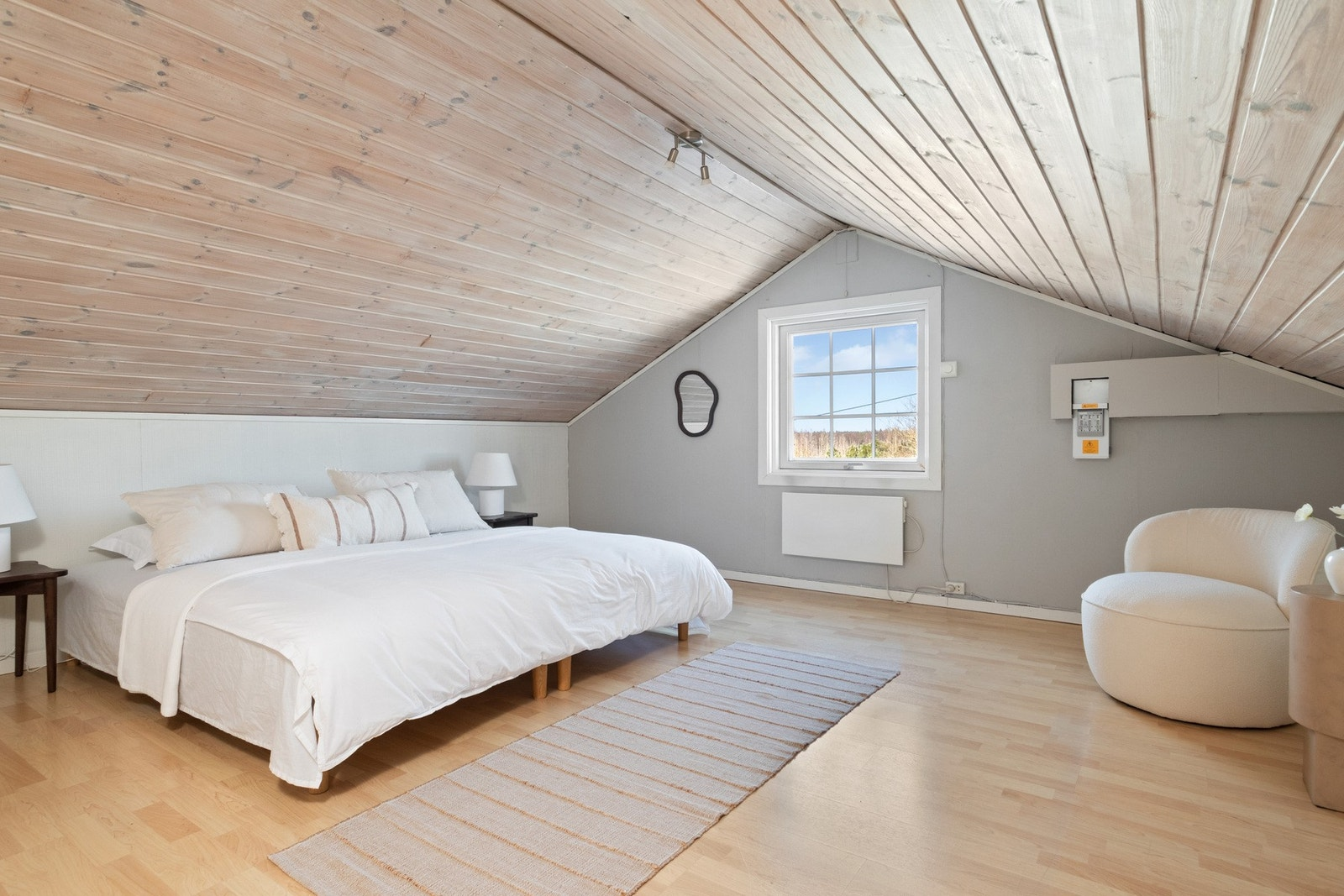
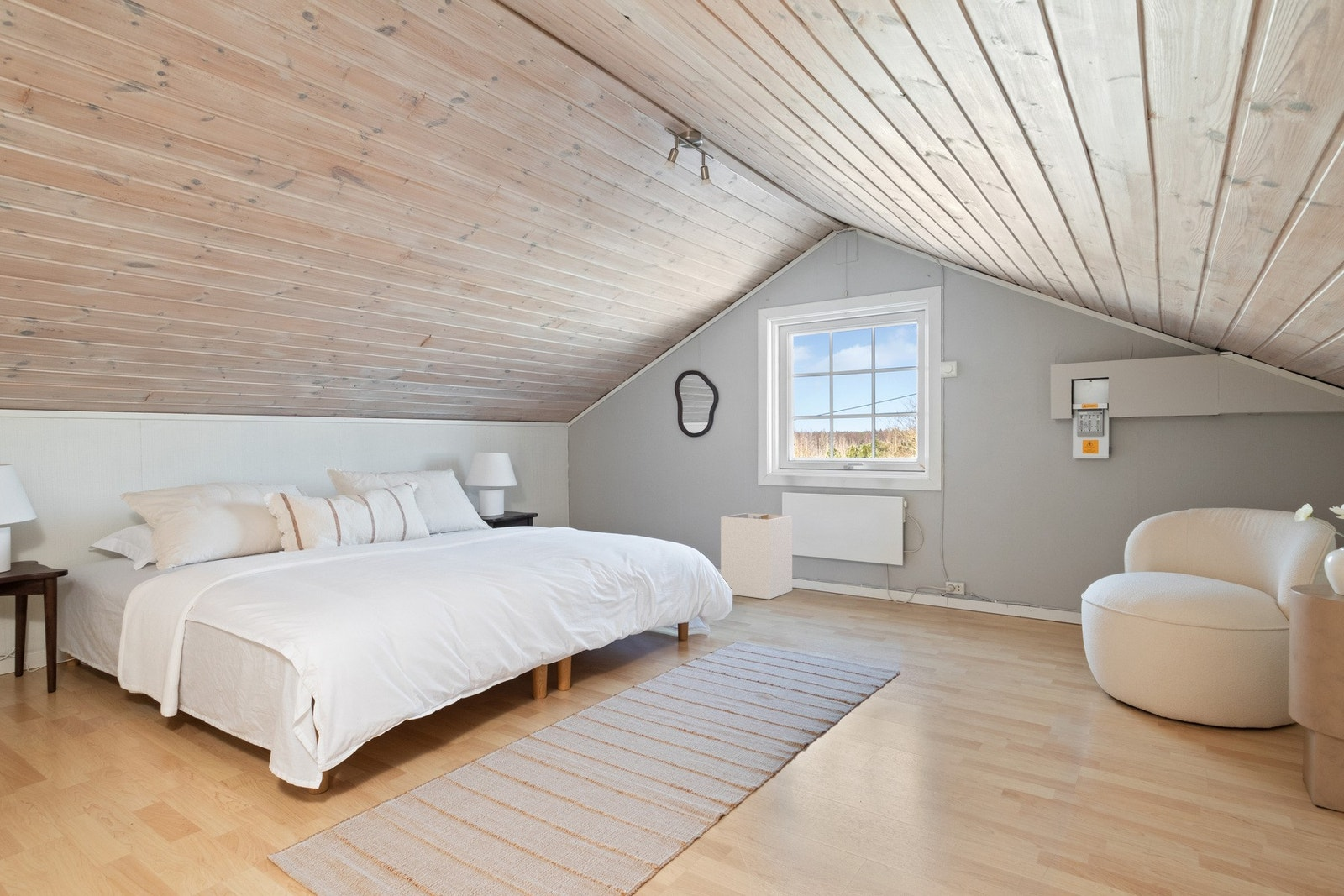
+ laundry hamper (757, 553)
